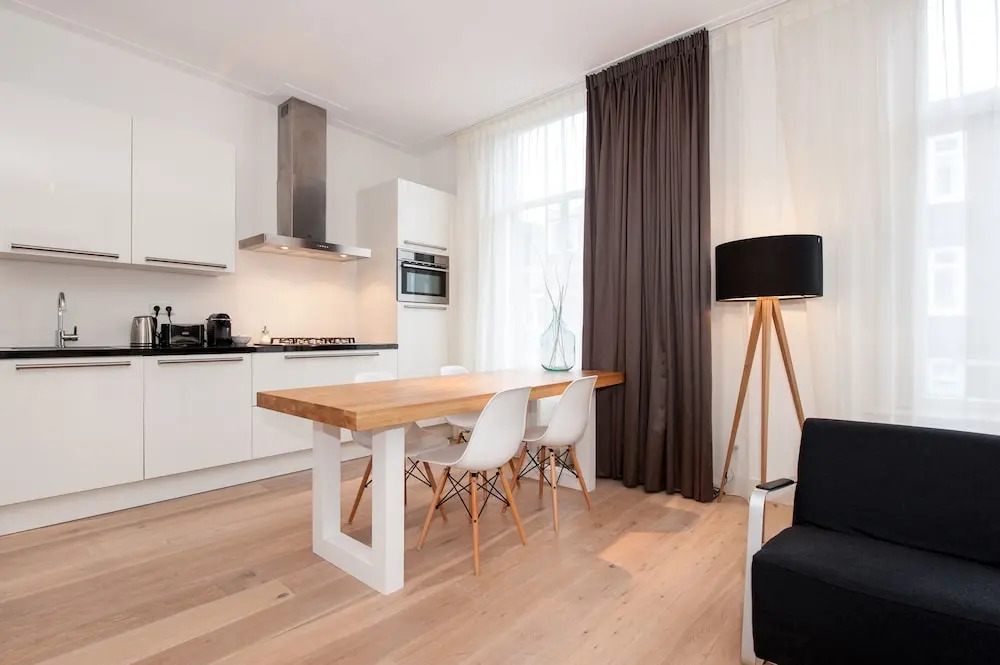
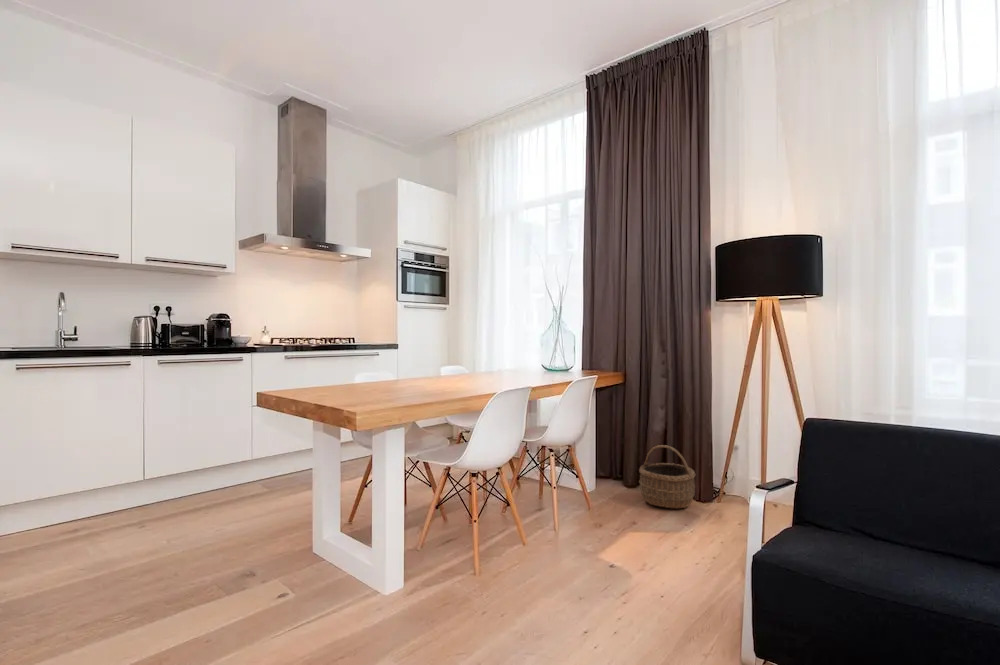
+ wicker basket (667, 474)
